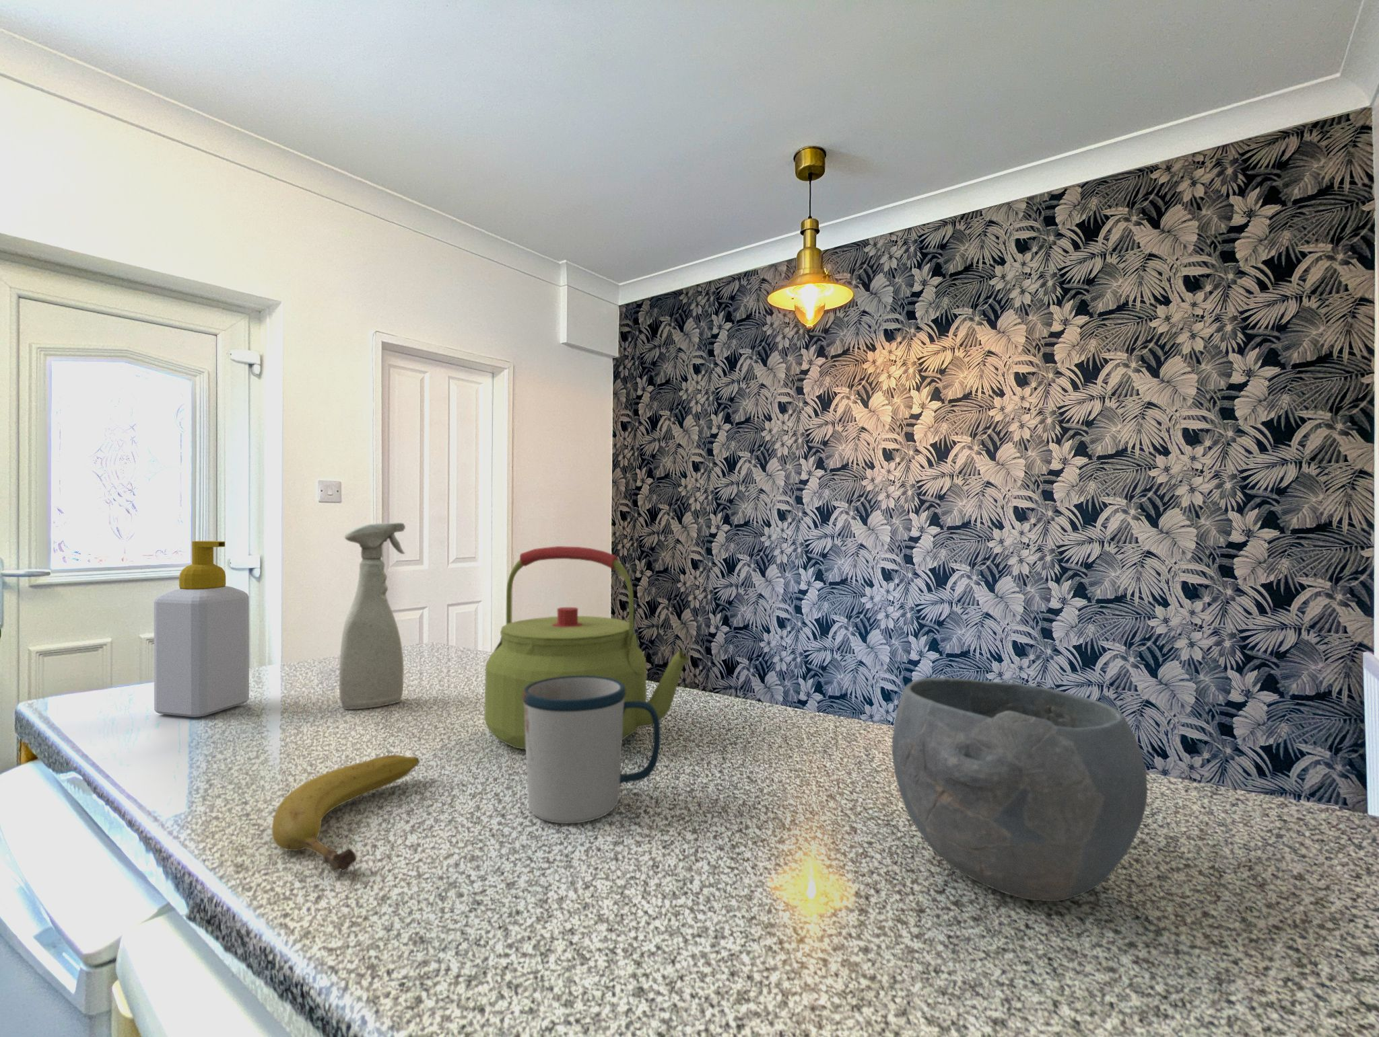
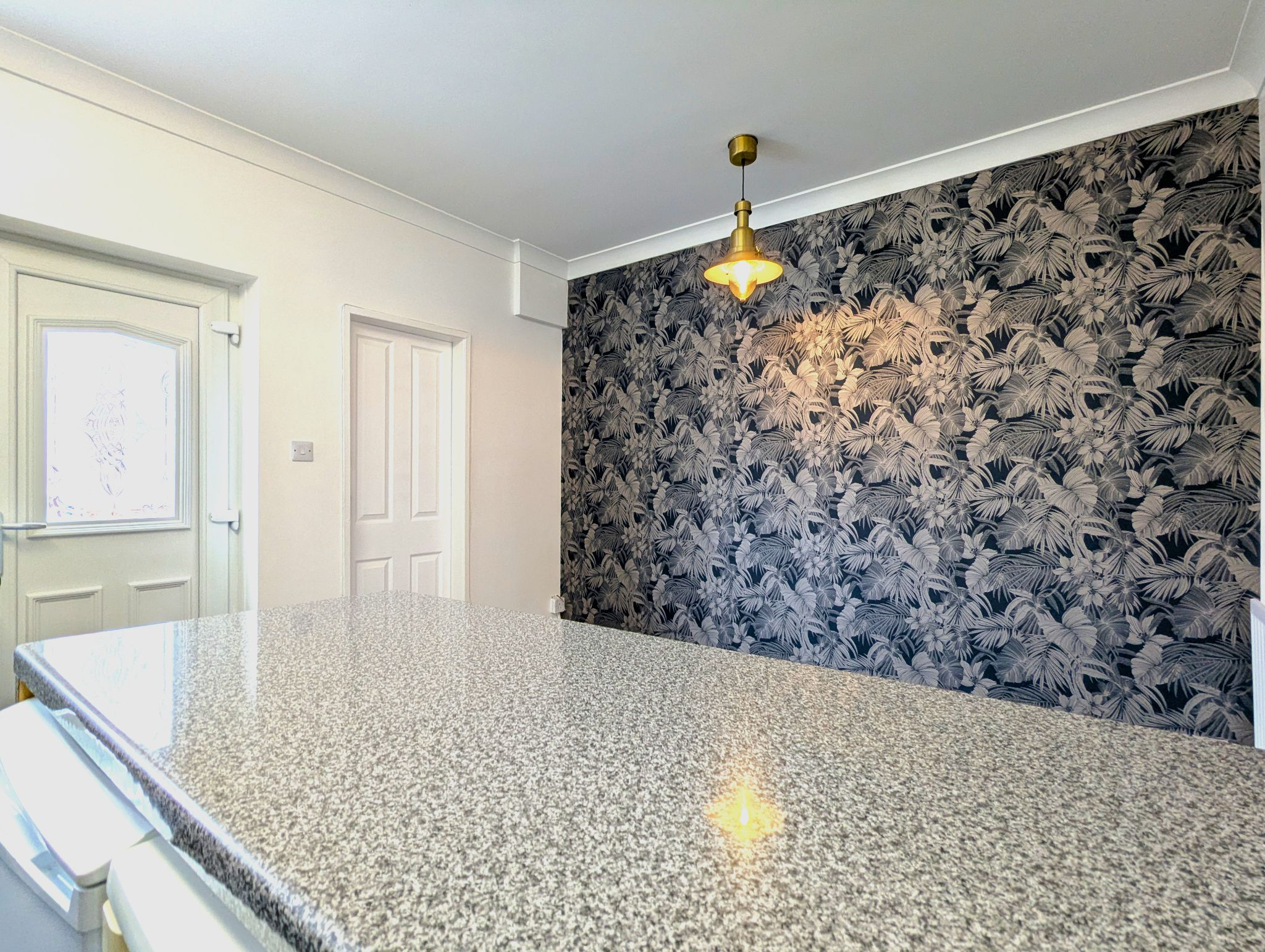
- mug (585, 745)
- fruit (365, 794)
- soap bottle (203, 625)
- bowl (1008, 781)
- spray bottle (371, 612)
- kettle (589, 640)
